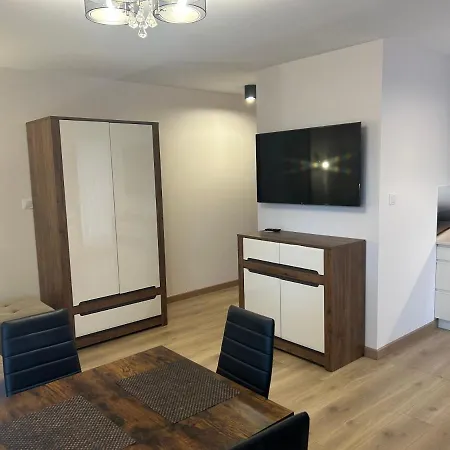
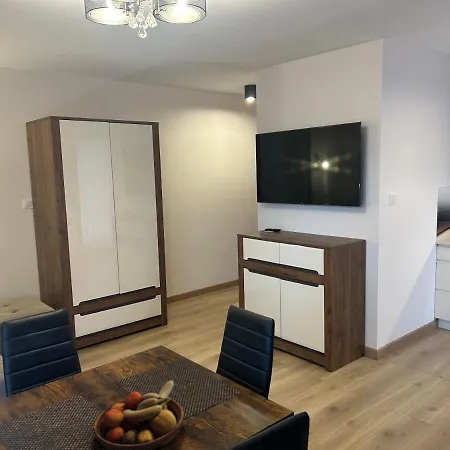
+ fruit bowl (139, 414)
